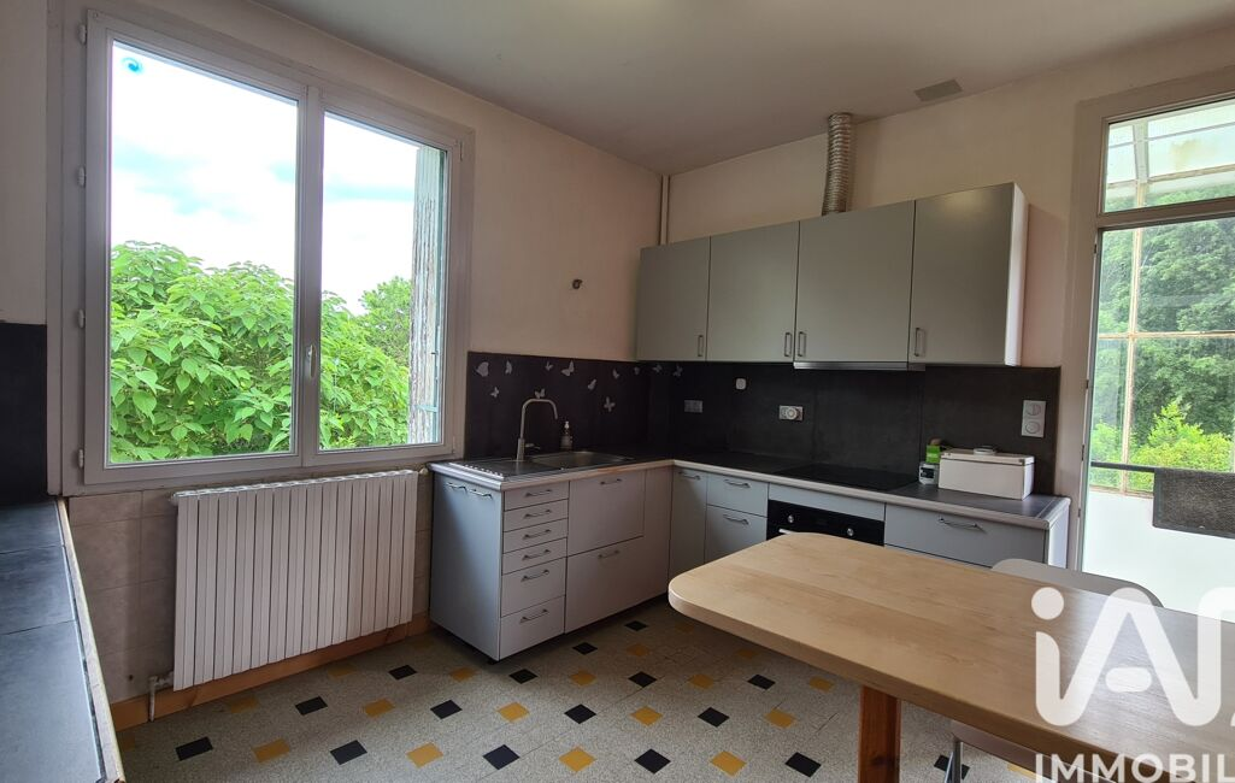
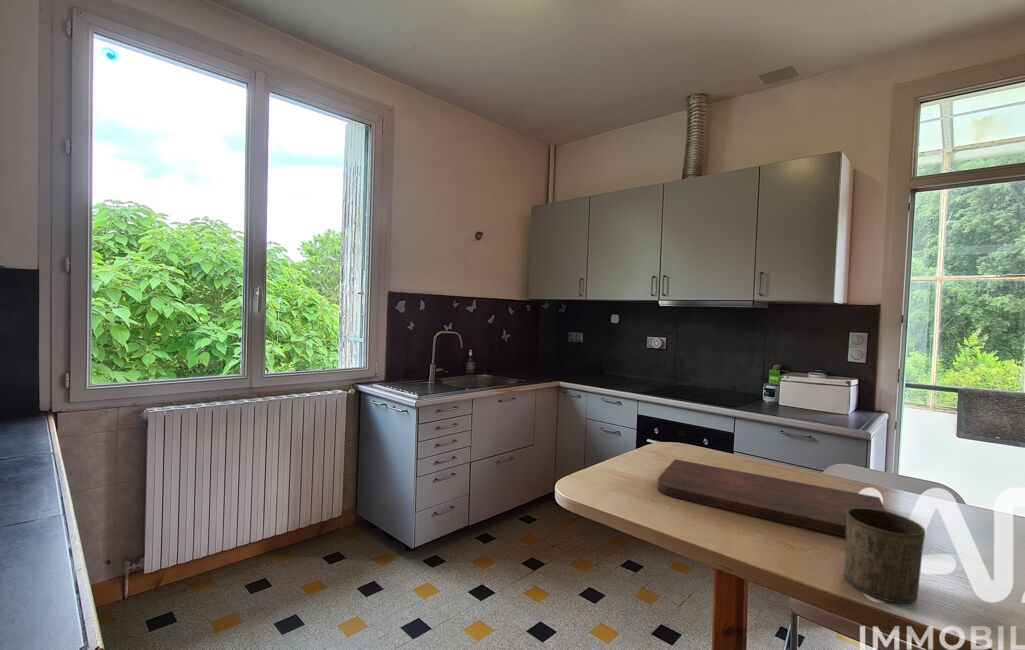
+ cutting board (763, 494)
+ cup (882, 553)
